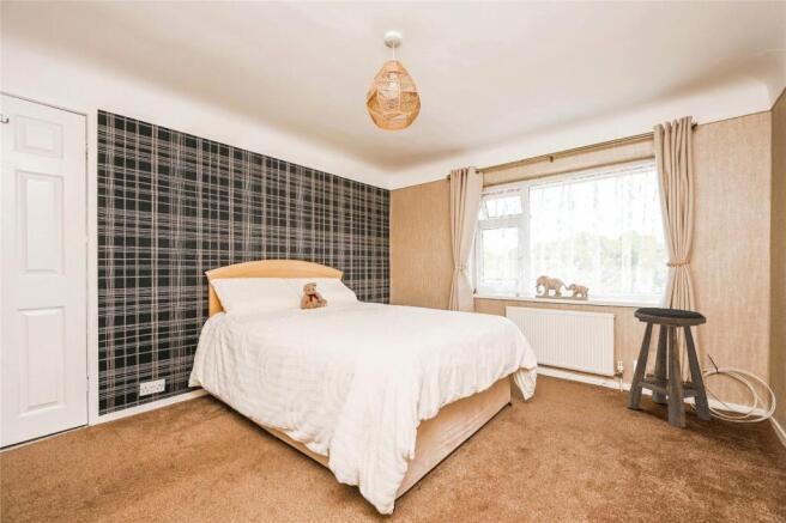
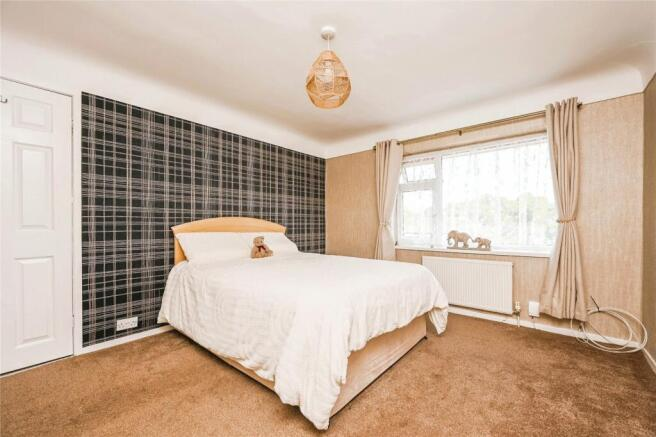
- stool (666, 361)
